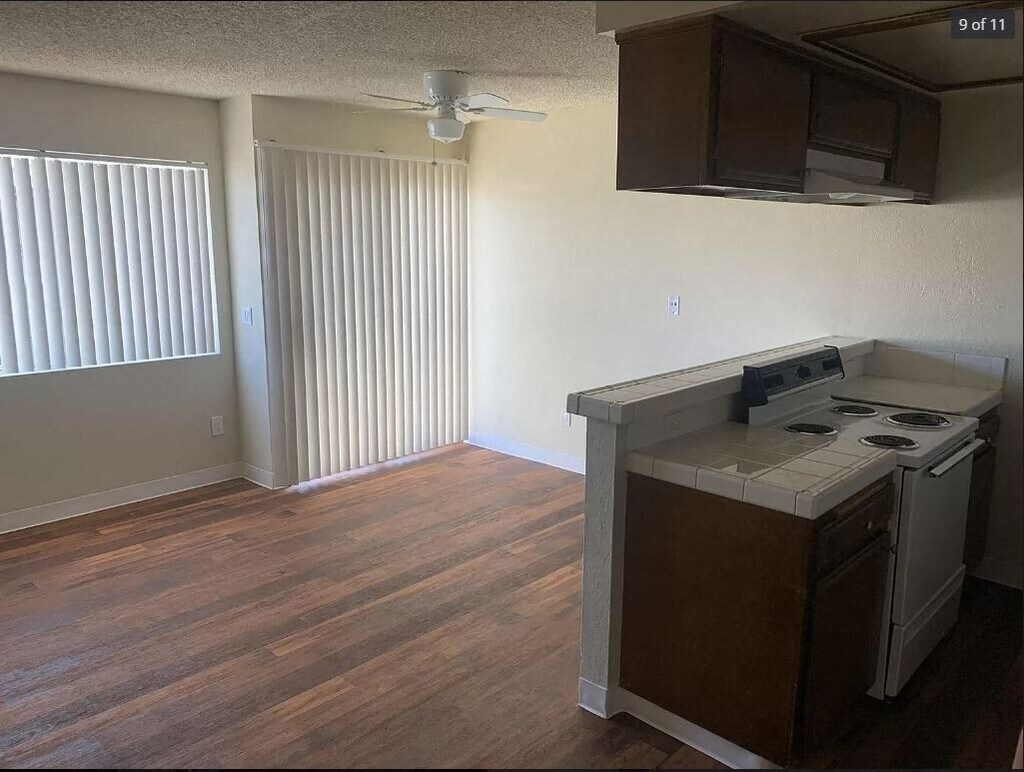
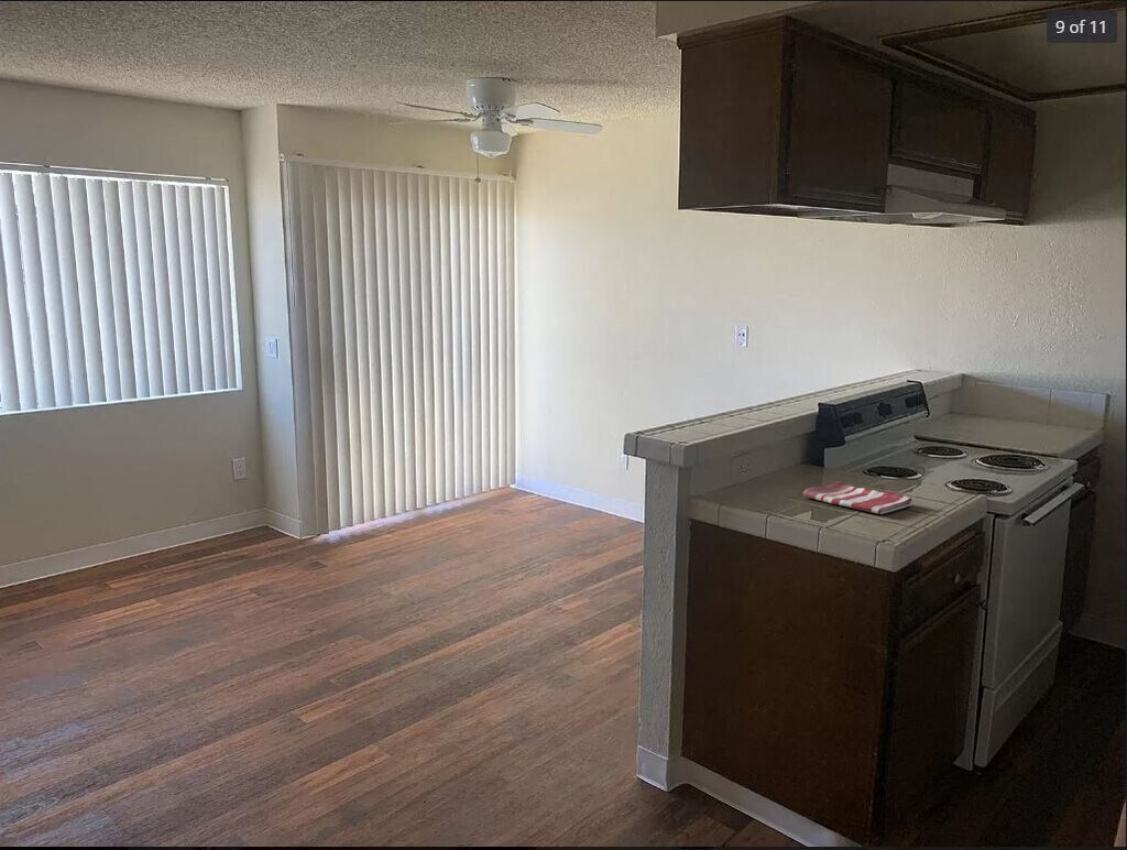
+ dish towel (856, 497)
